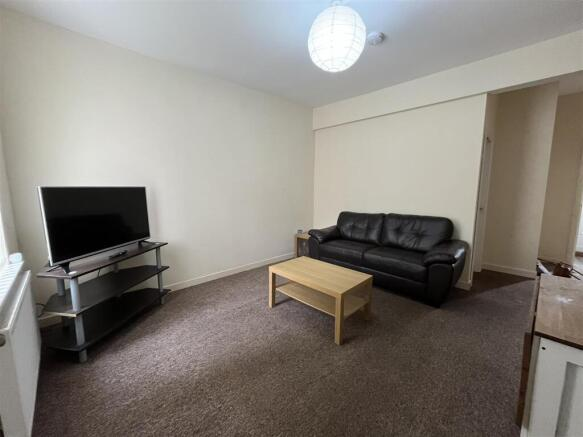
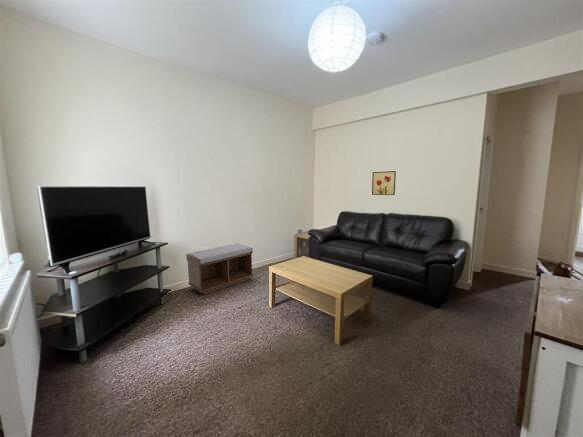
+ wall art (383, 183)
+ bench (221, 266)
